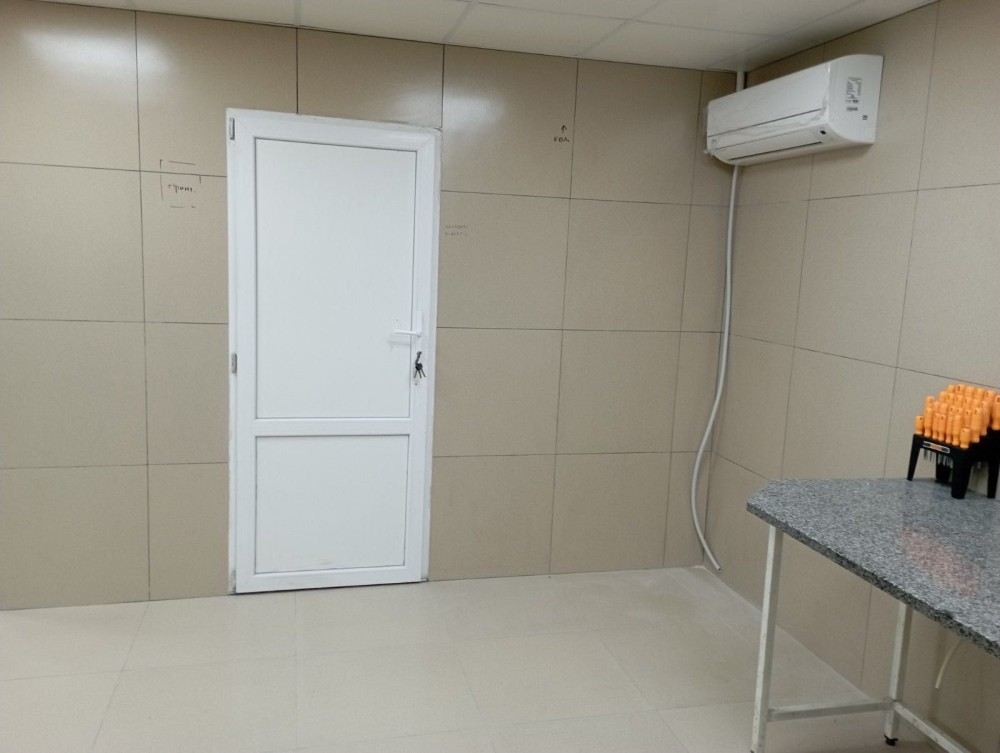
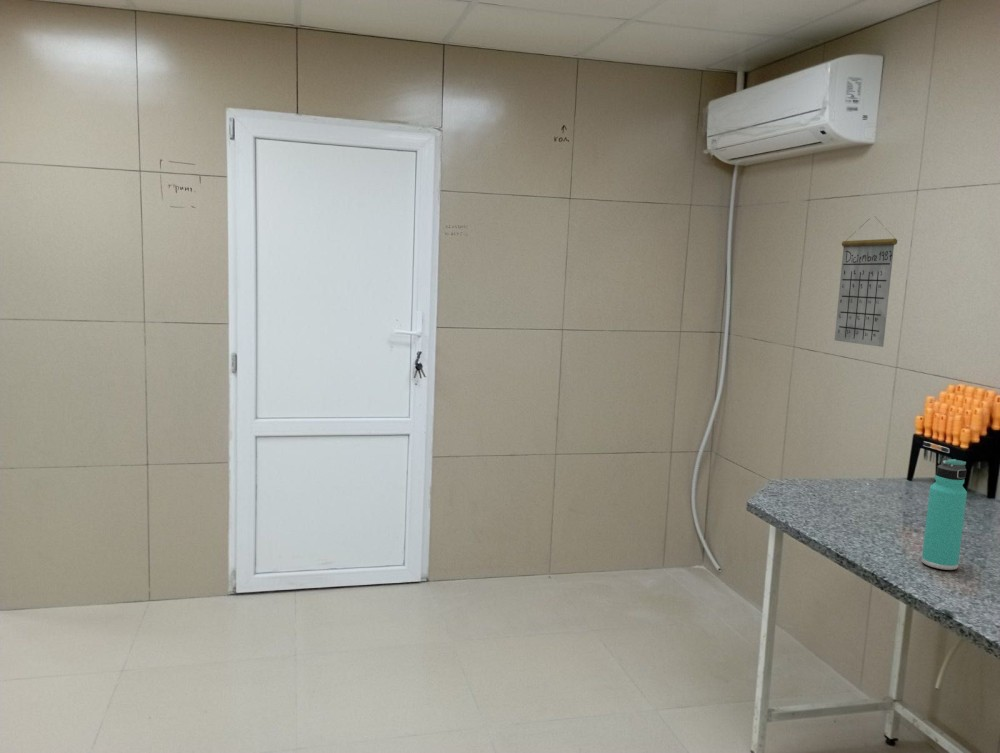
+ thermos bottle (945, 512)
+ calendar (864, 279)
